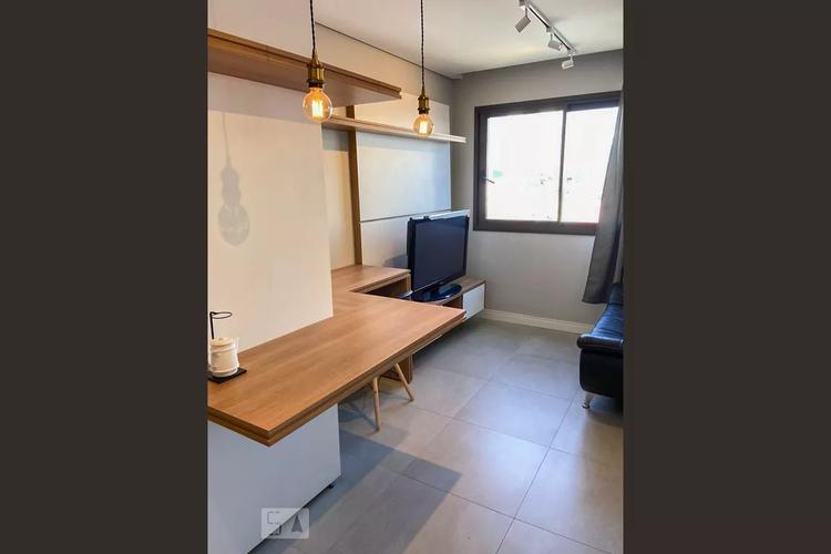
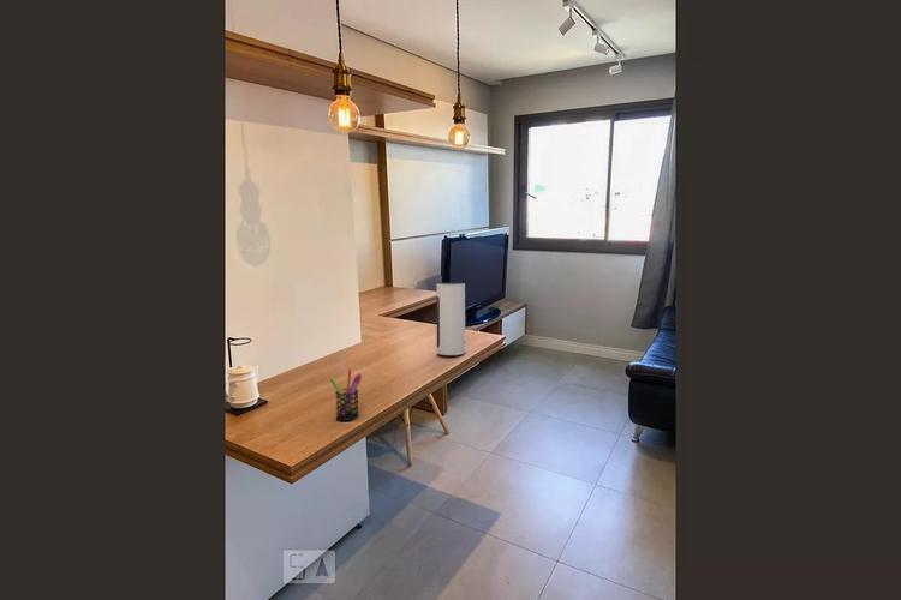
+ pen holder (345, 394)
+ speaker (450, 317)
